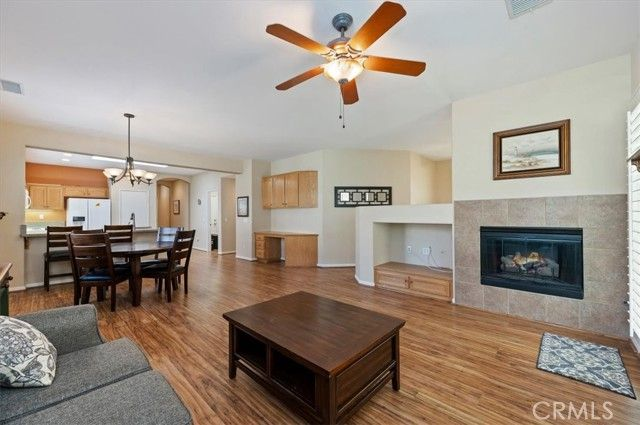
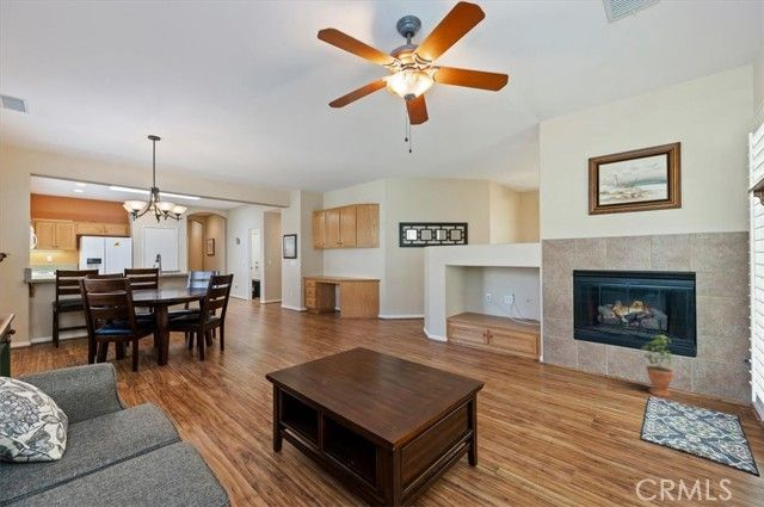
+ potted plant (657, 361)
